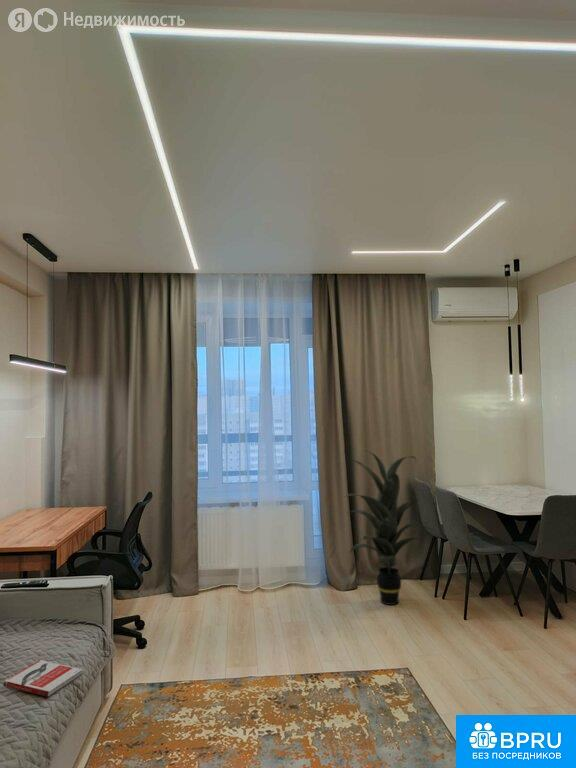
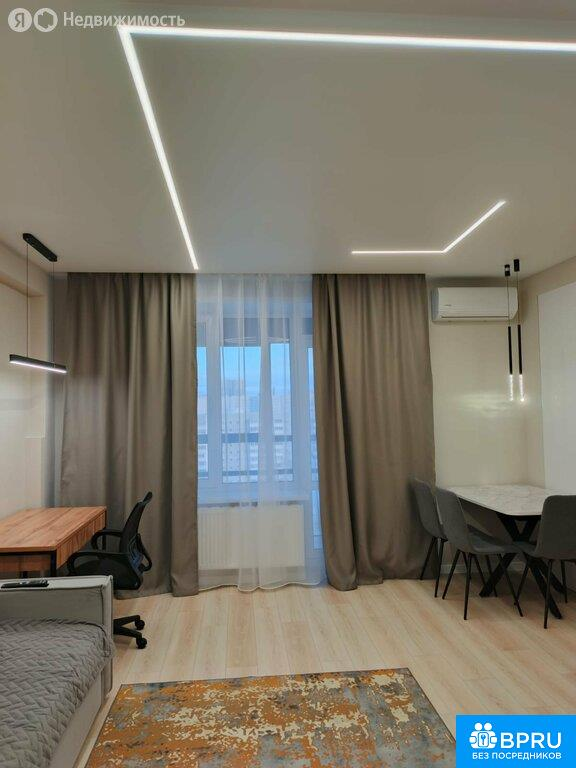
- book (43, 677)
- indoor plant (381, 524)
